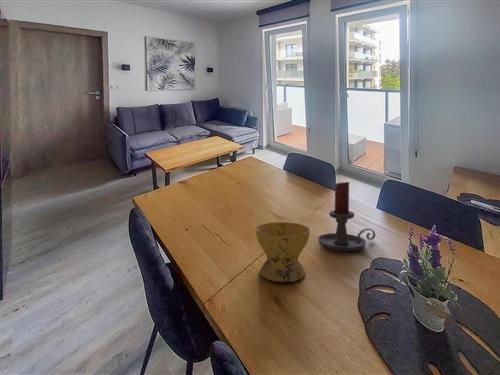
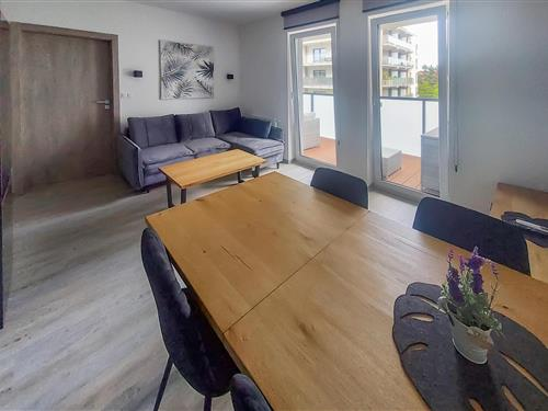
- bowl (282, 250)
- candle holder (348, 213)
